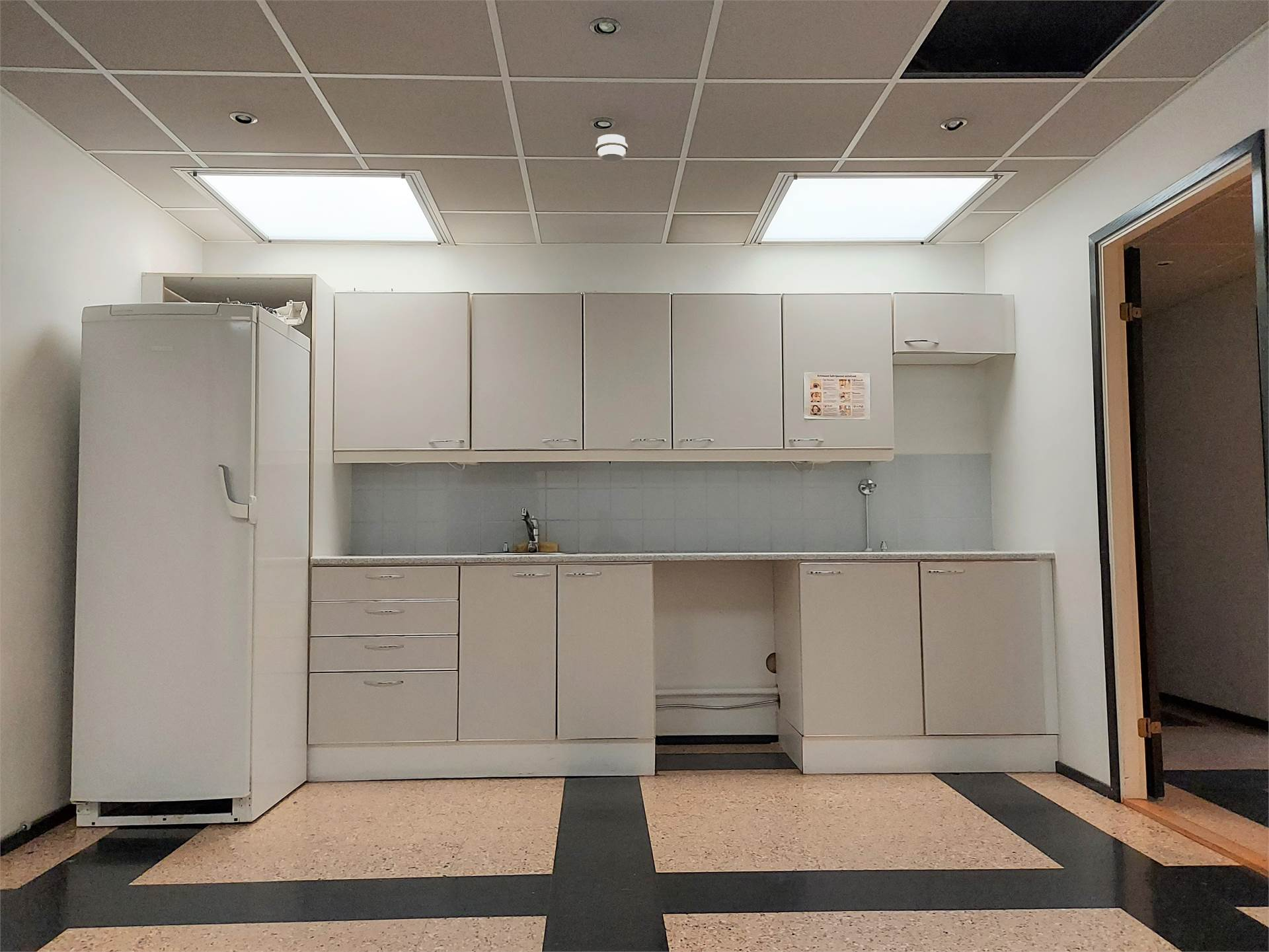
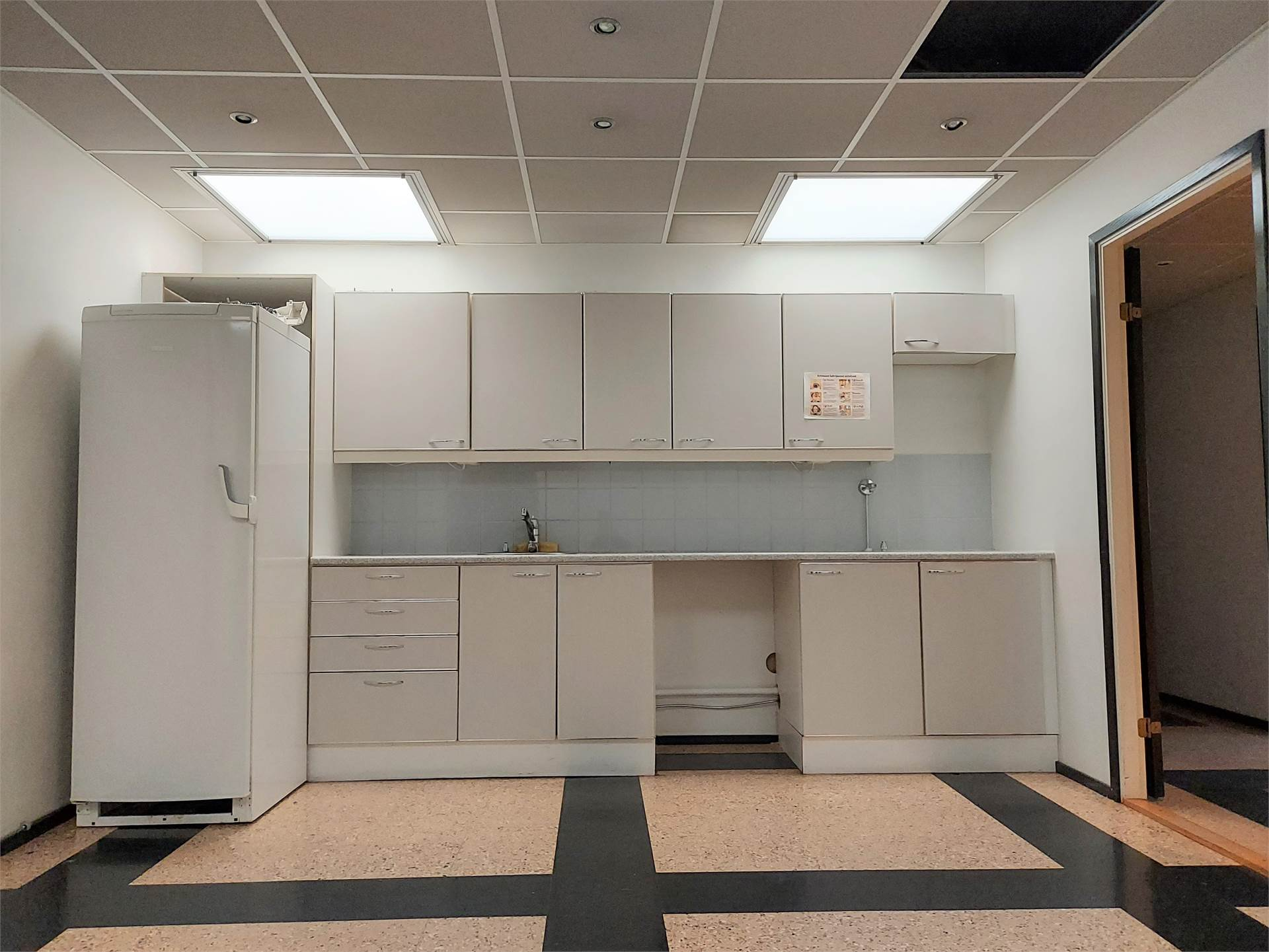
- smoke detector (611, 149)
